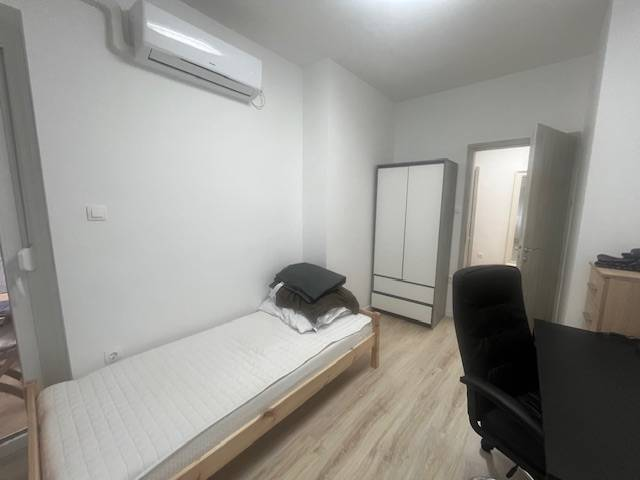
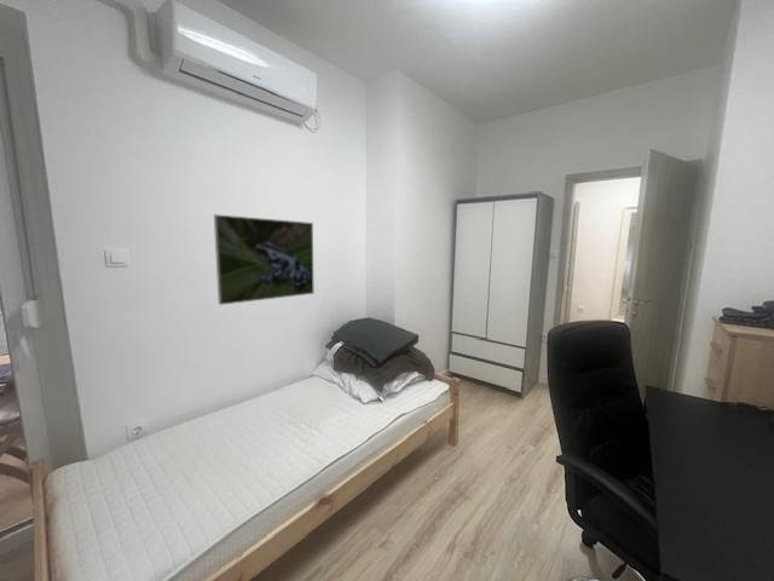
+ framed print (270, 259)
